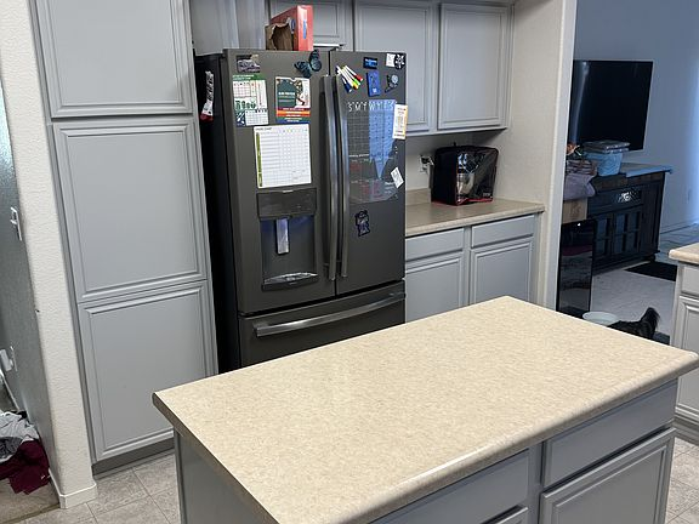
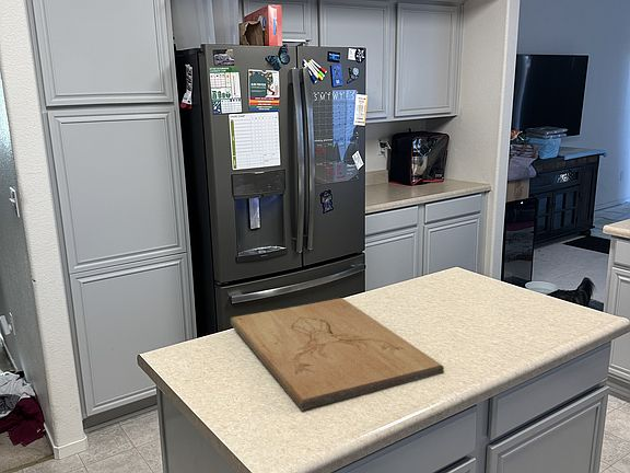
+ cutting board (326, 342)
